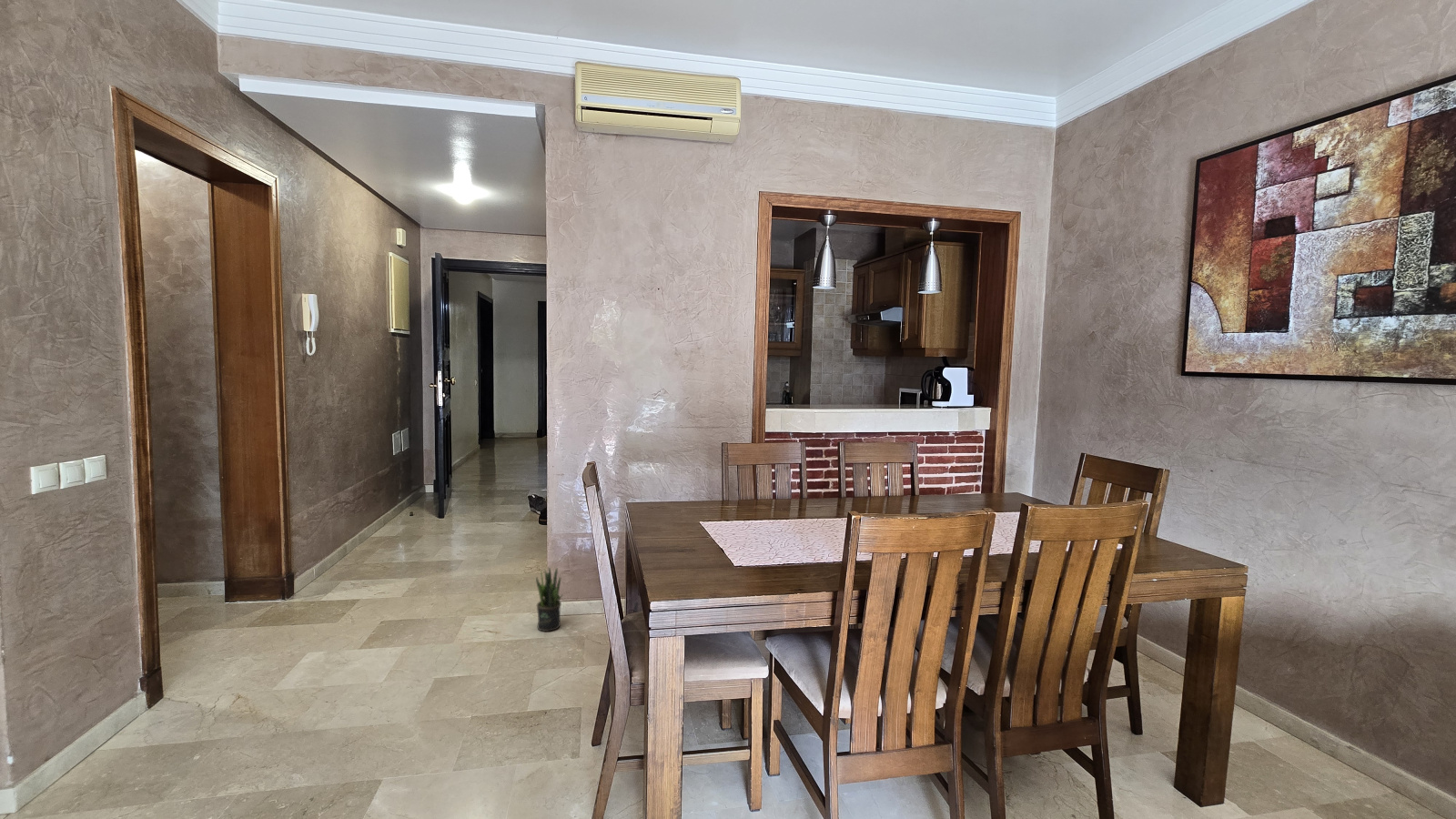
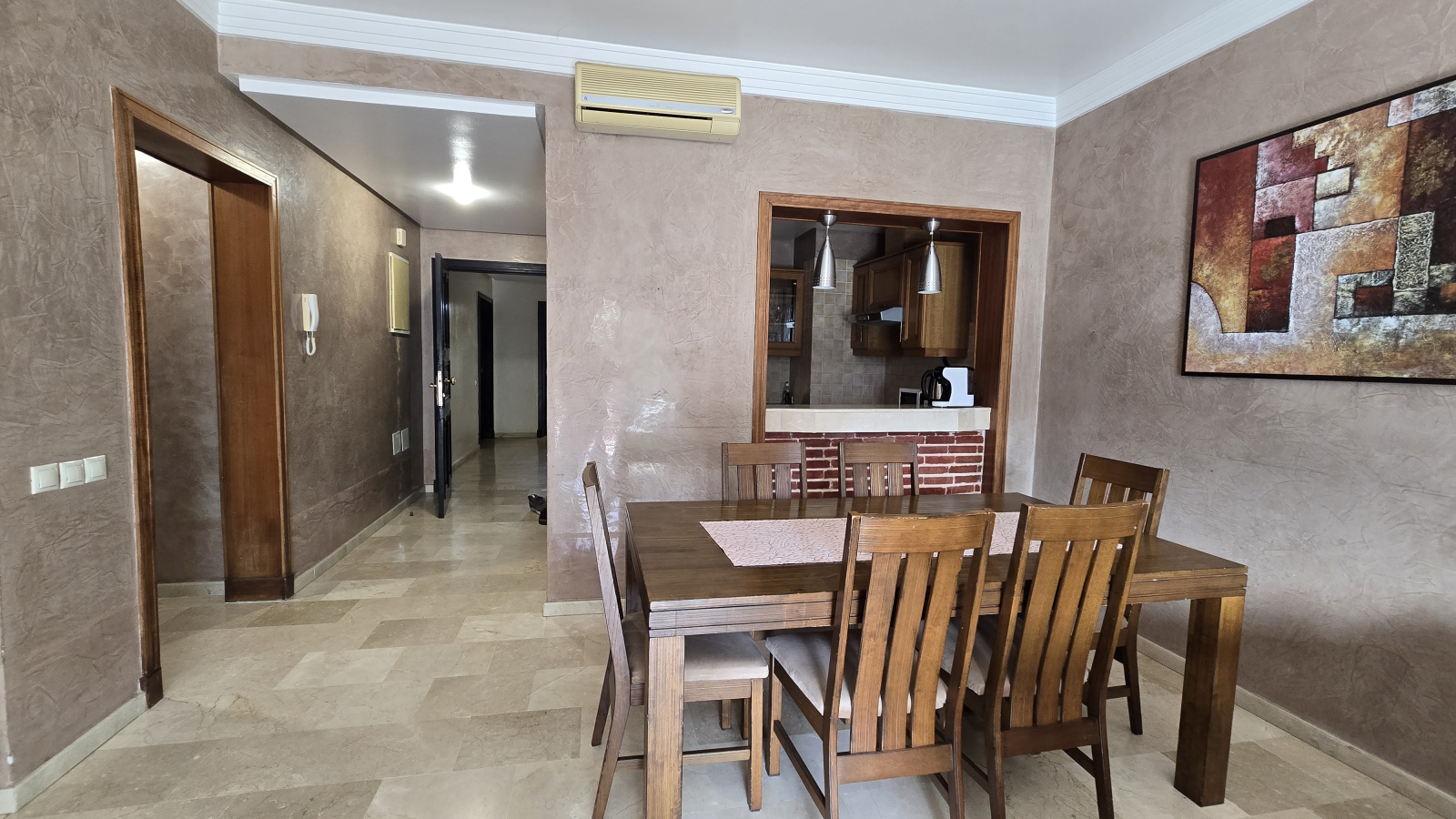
- potted plant (549, 598)
